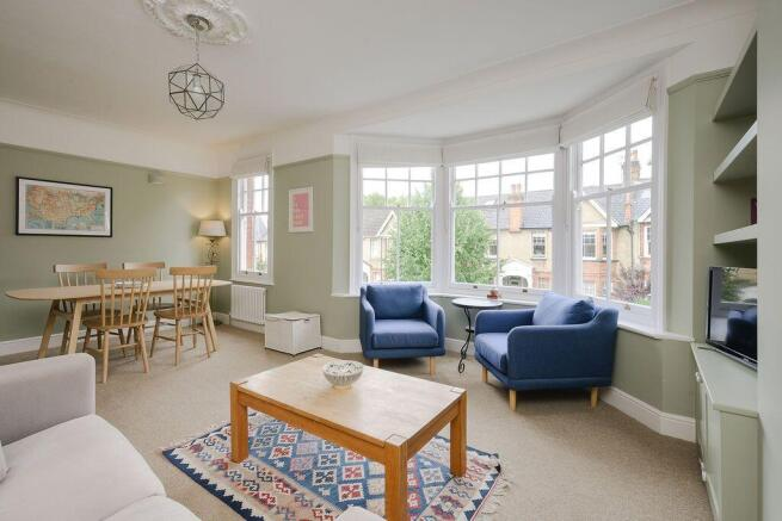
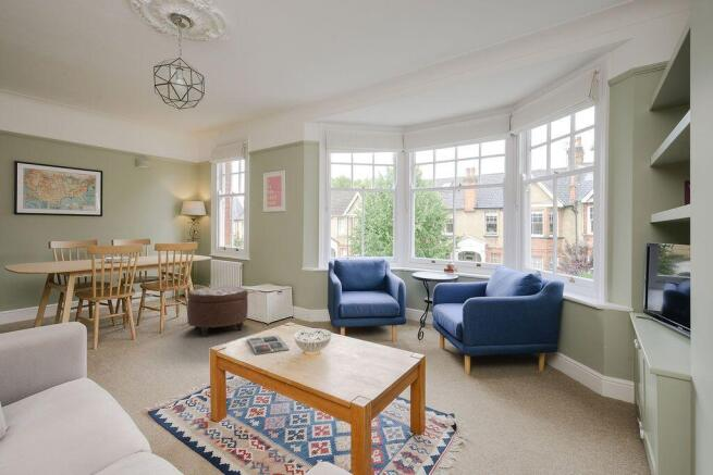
+ ottoman (218, 309)
+ magazine (267, 342)
